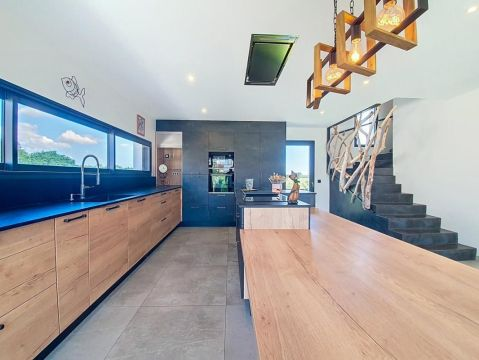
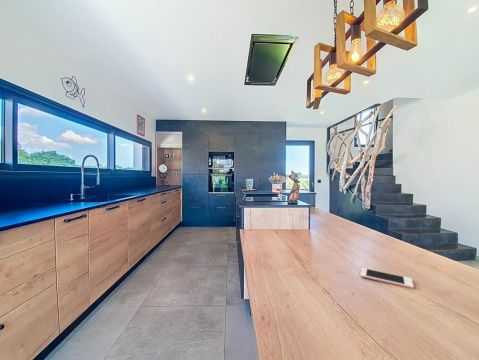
+ cell phone (385, 277)
